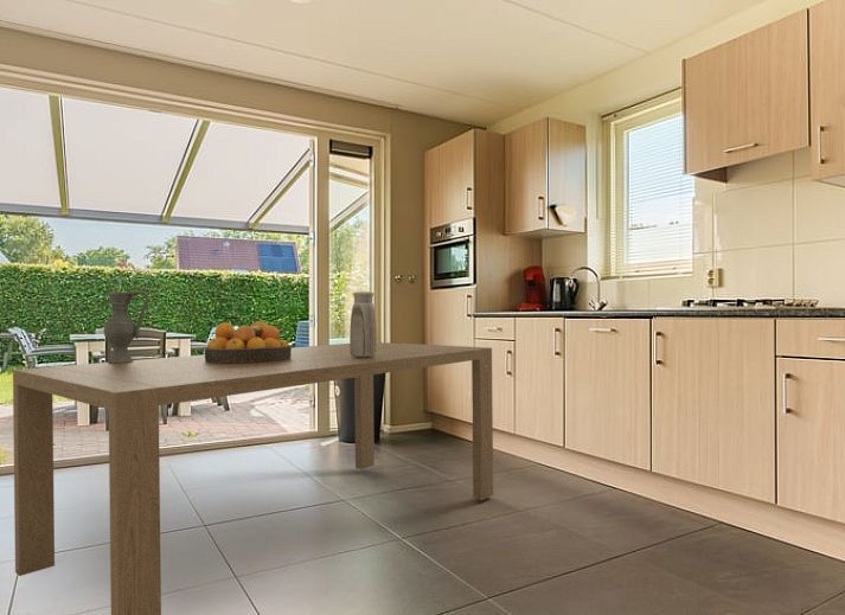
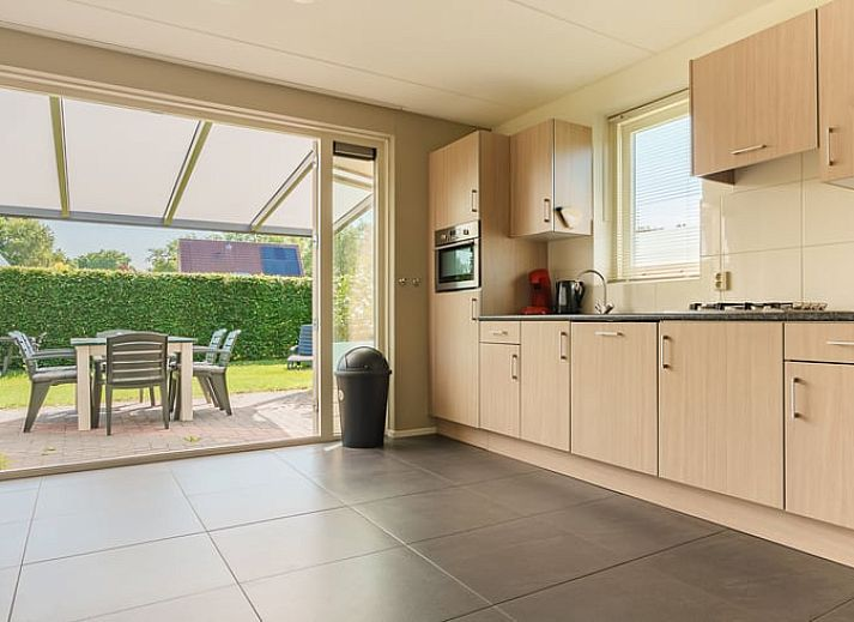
- dining table (288, 386)
- fruit bowl (248, 340)
- pitcher (127, 325)
- vase (363, 323)
